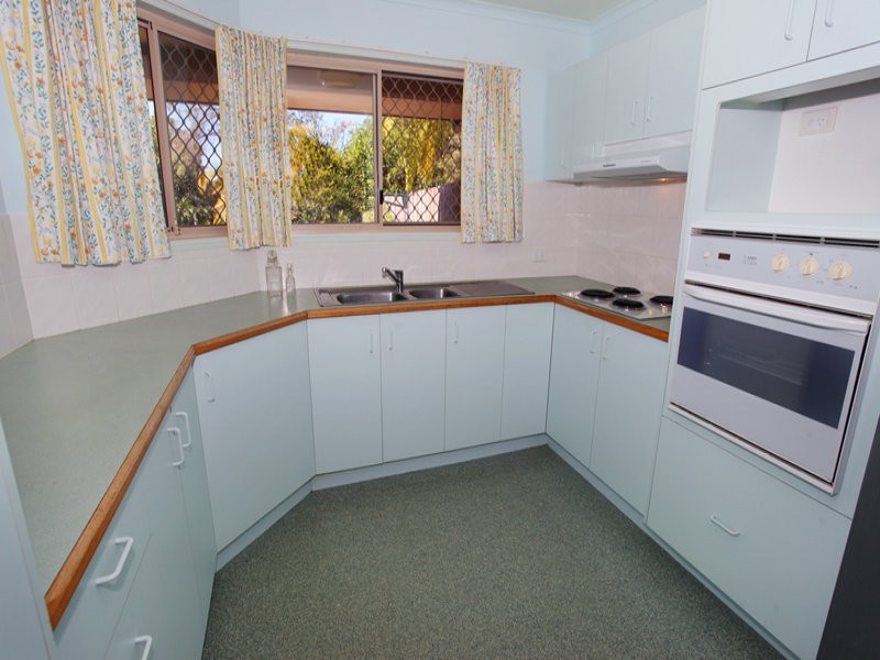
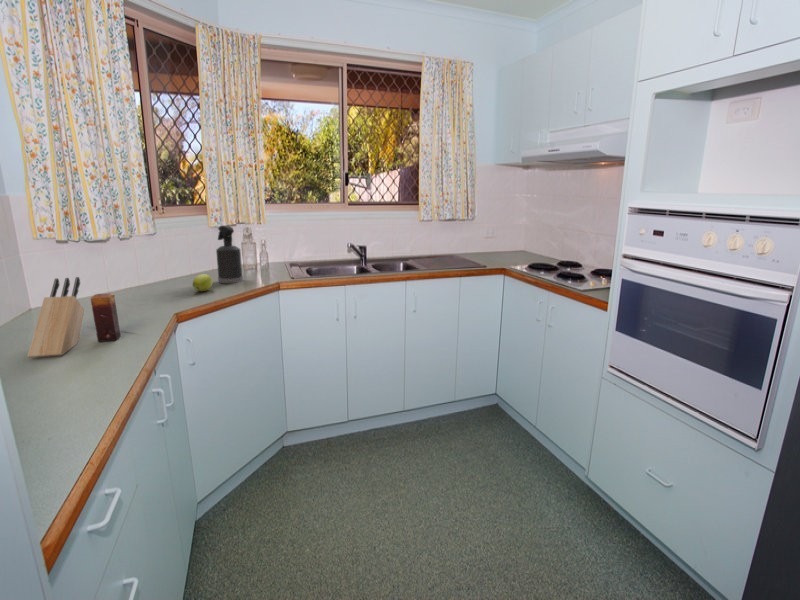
+ spray bottle (228, 253)
+ knife block (58, 314)
+ candle (106, 317)
+ apple (202, 282)
